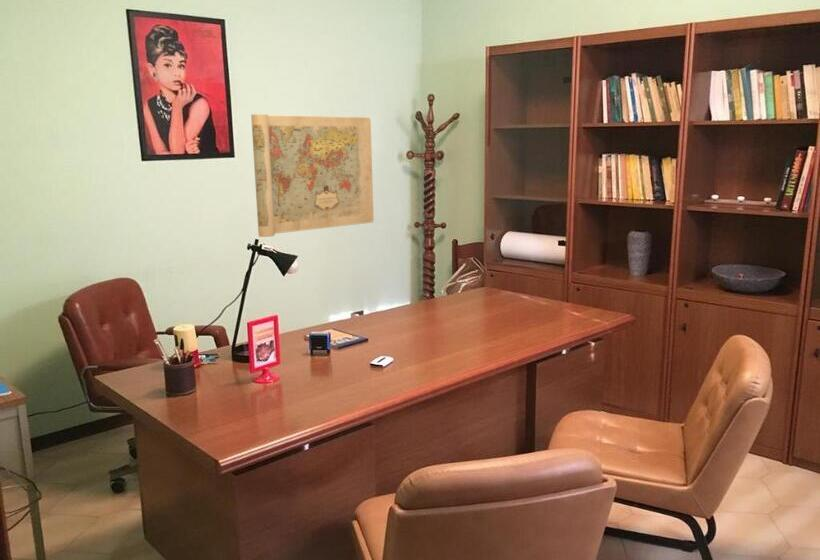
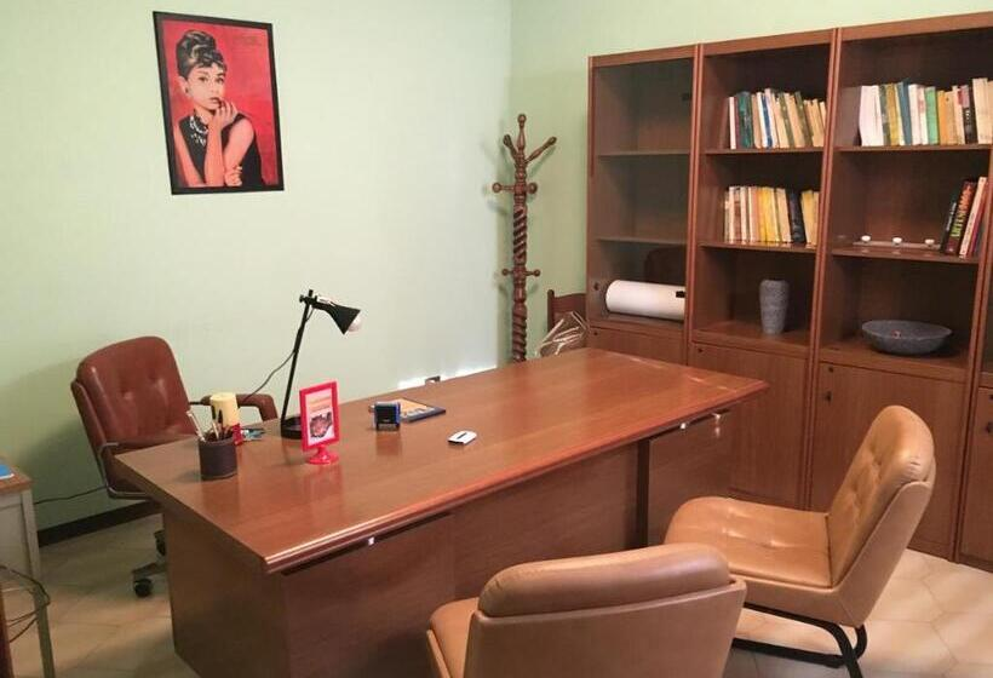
- map (320, 173)
